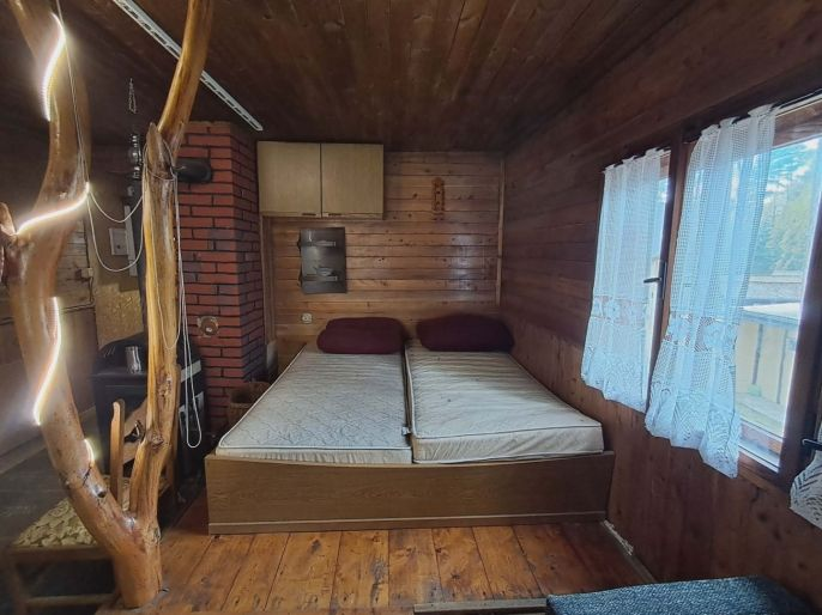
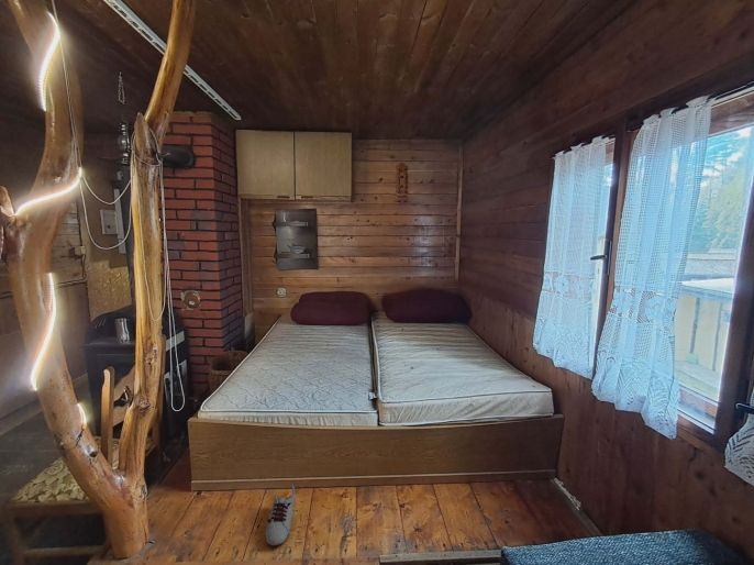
+ shoe (280, 512)
